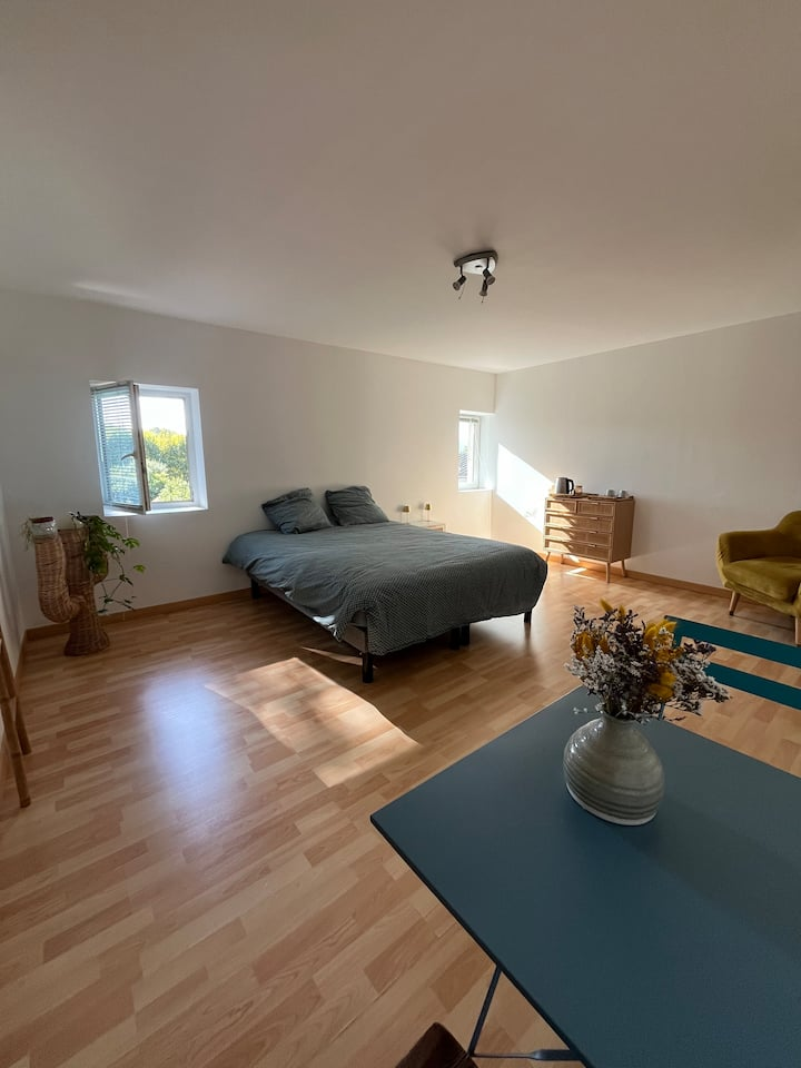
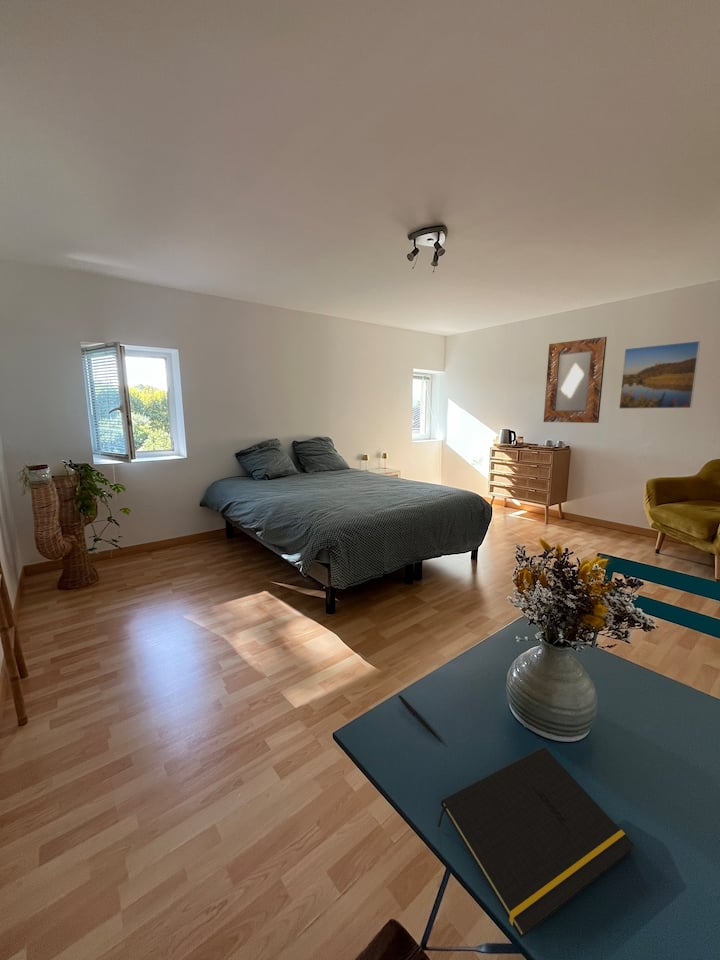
+ home mirror (573, 382)
+ notepad (534, 824)
+ pen (418, 717)
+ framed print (656, 377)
